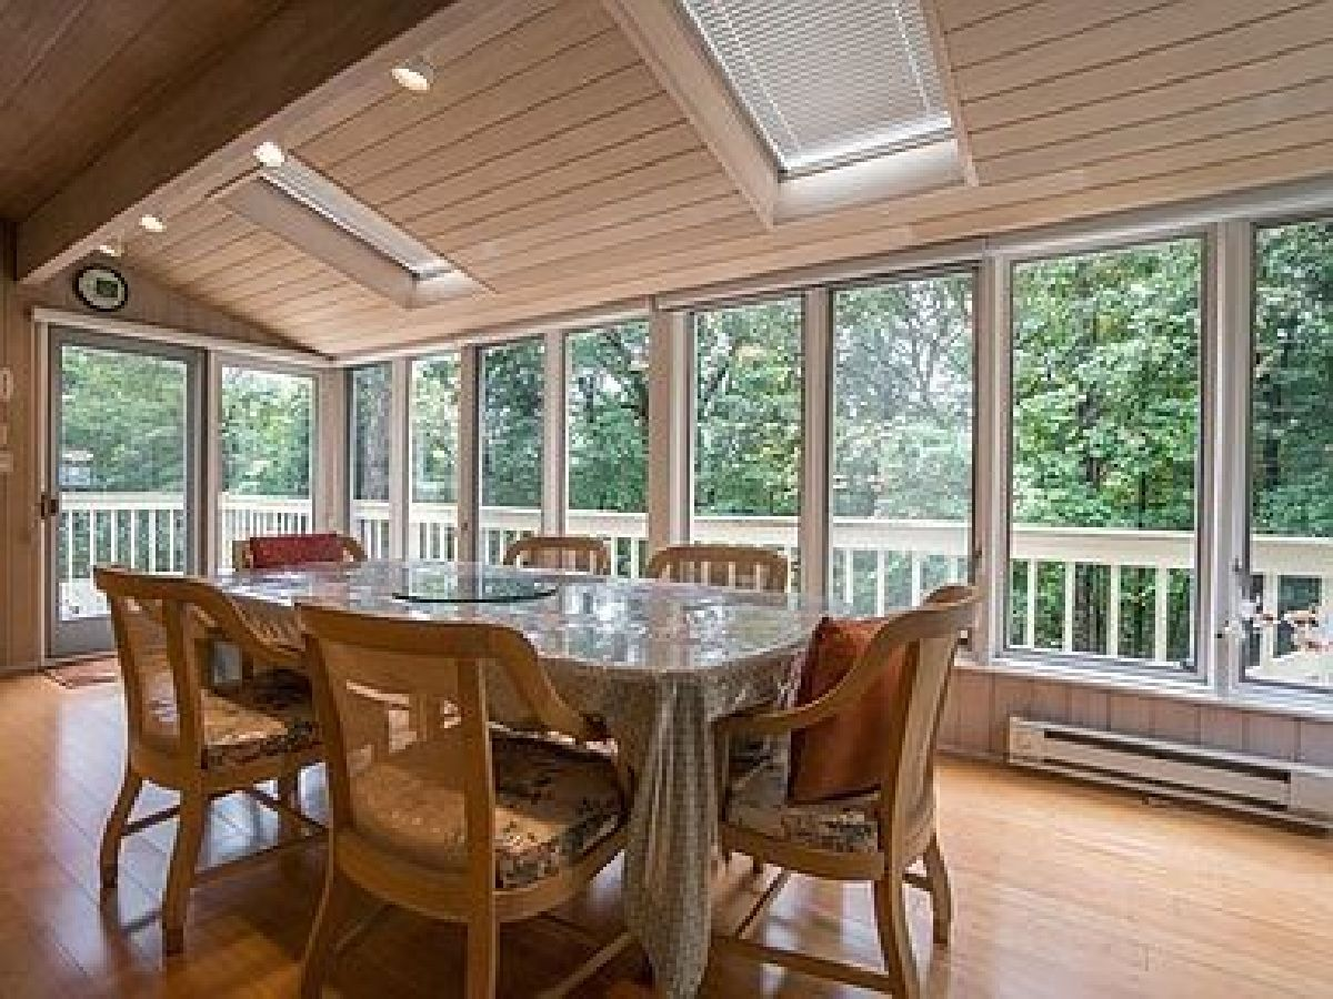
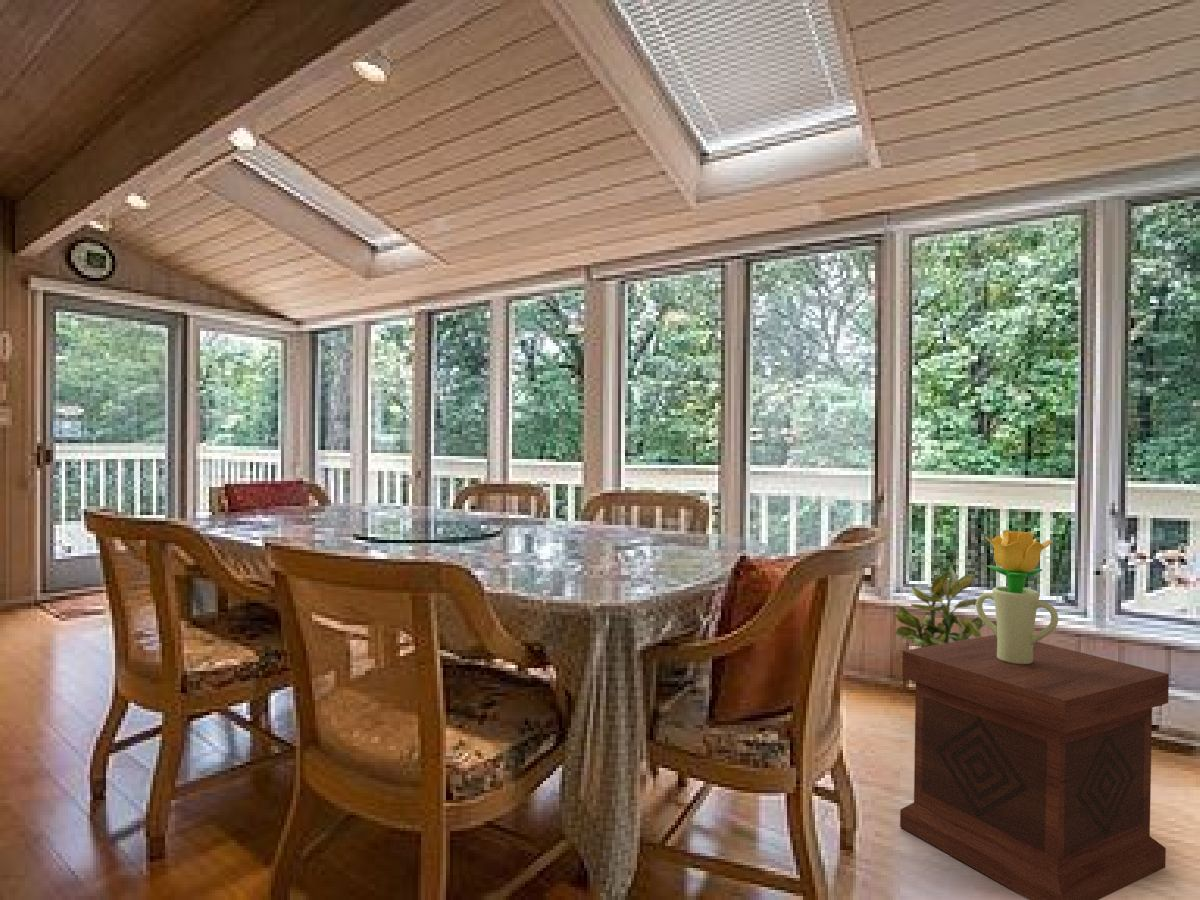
+ potted plant (938, 643)
+ side table (1027, 754)
+ potted flower (1015, 595)
